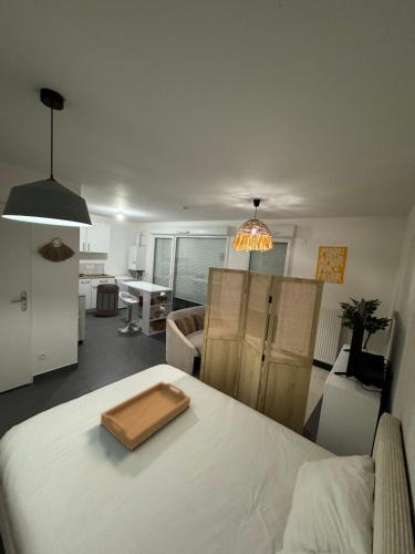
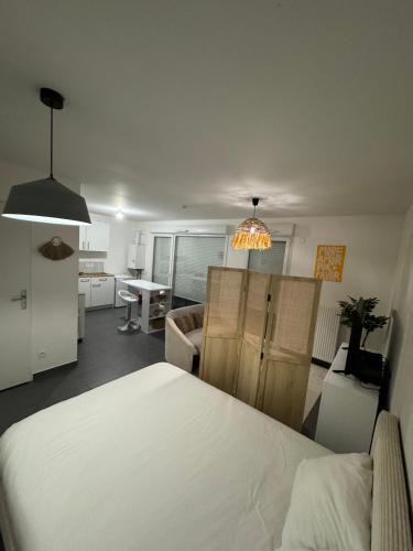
- serving tray (148, 408)
- trash can (107, 299)
